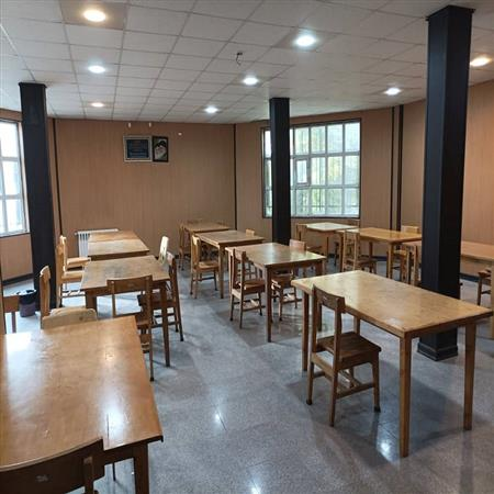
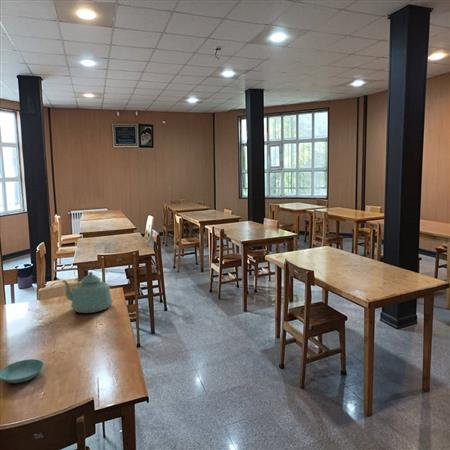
+ saucer (22, 372)
+ kettle (87, 286)
